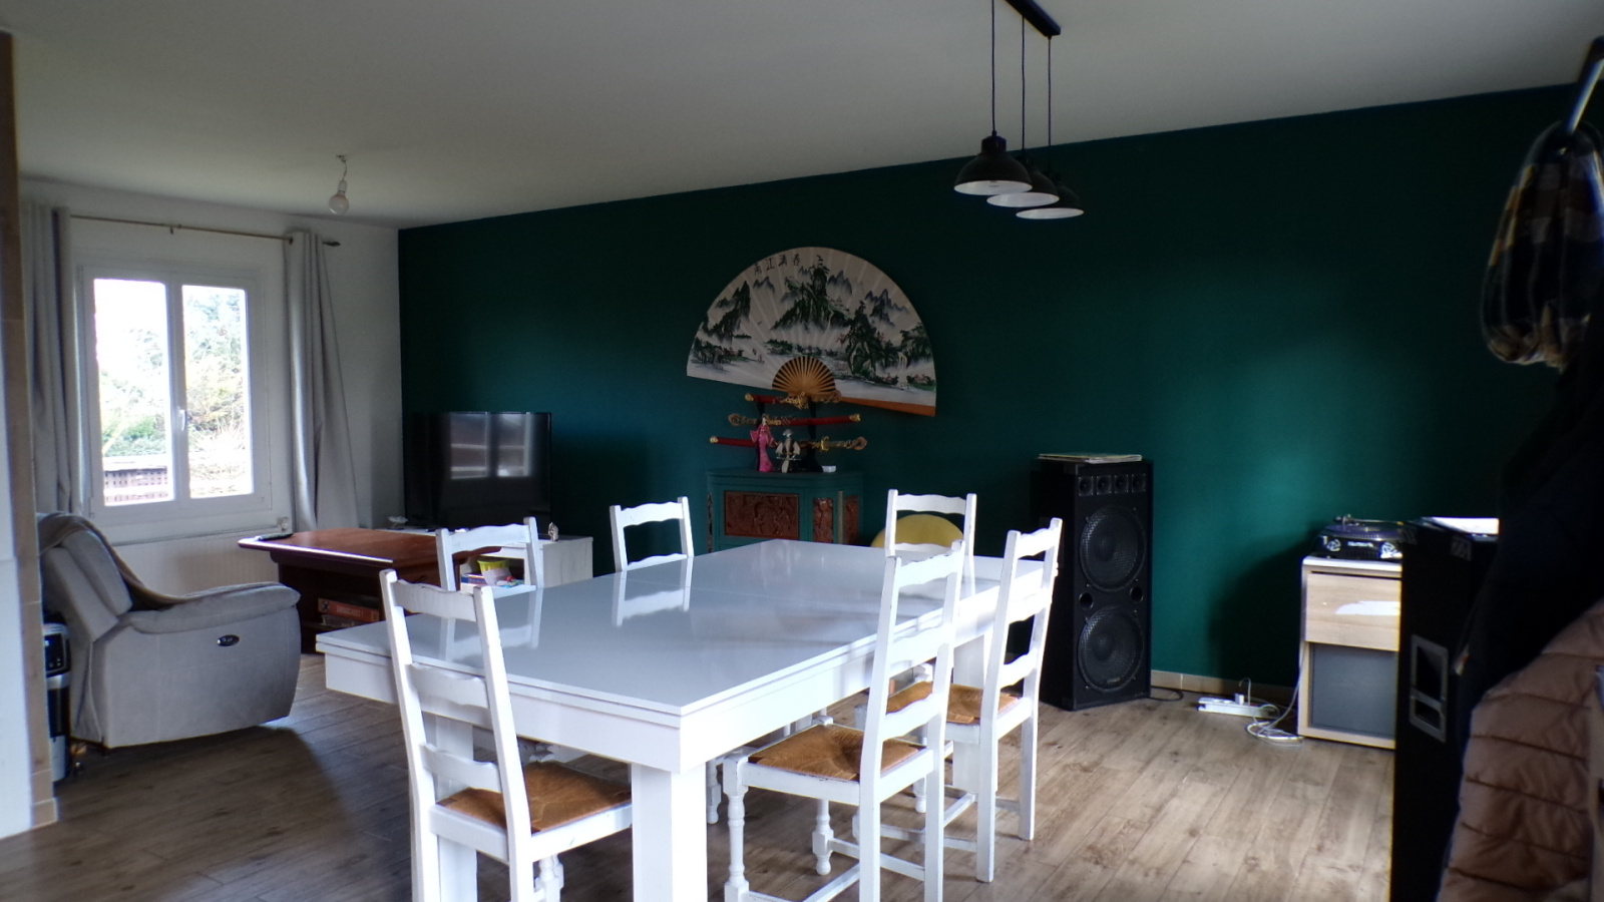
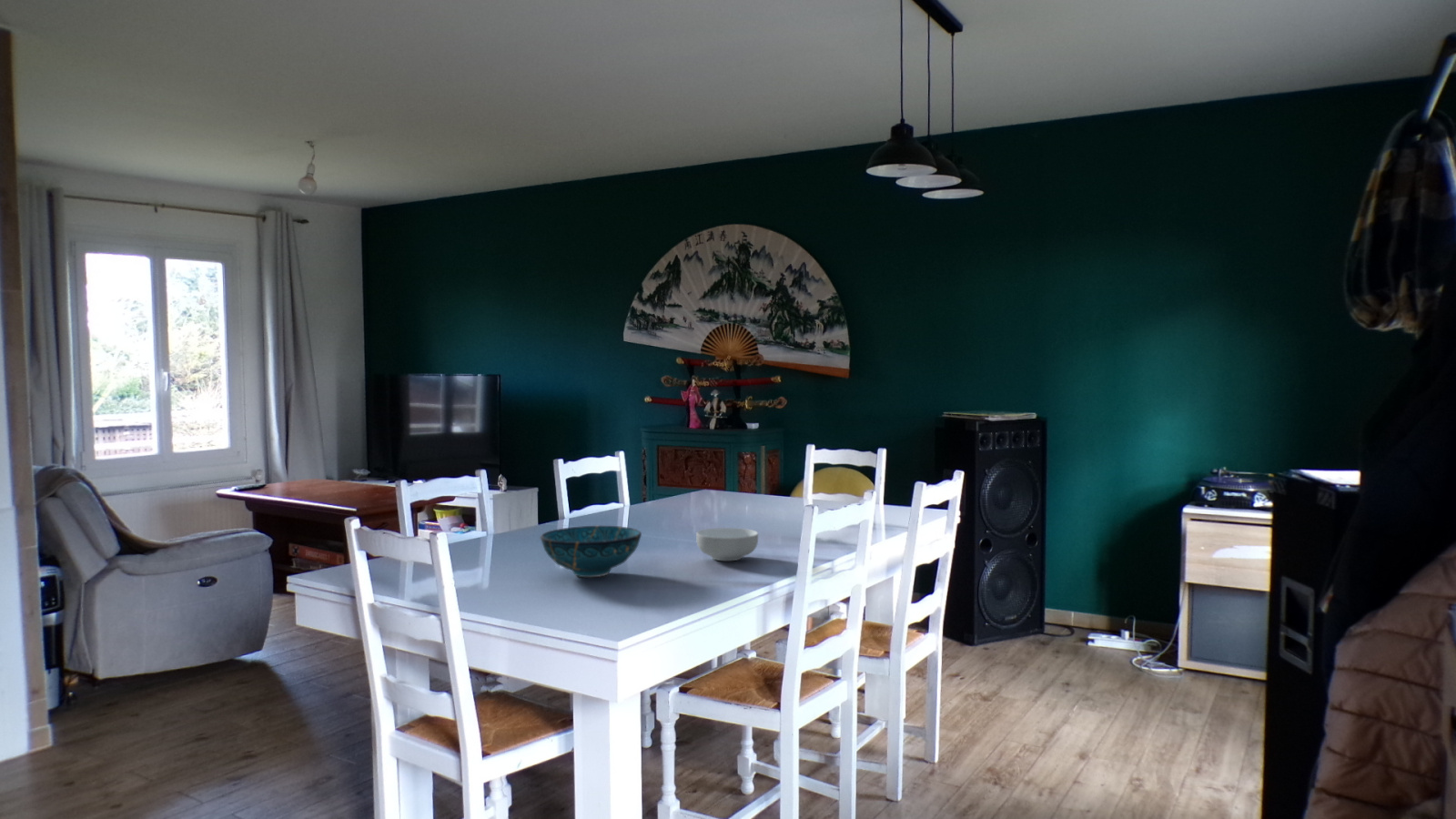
+ cereal bowl (727, 545)
+ decorative bowl (592, 553)
